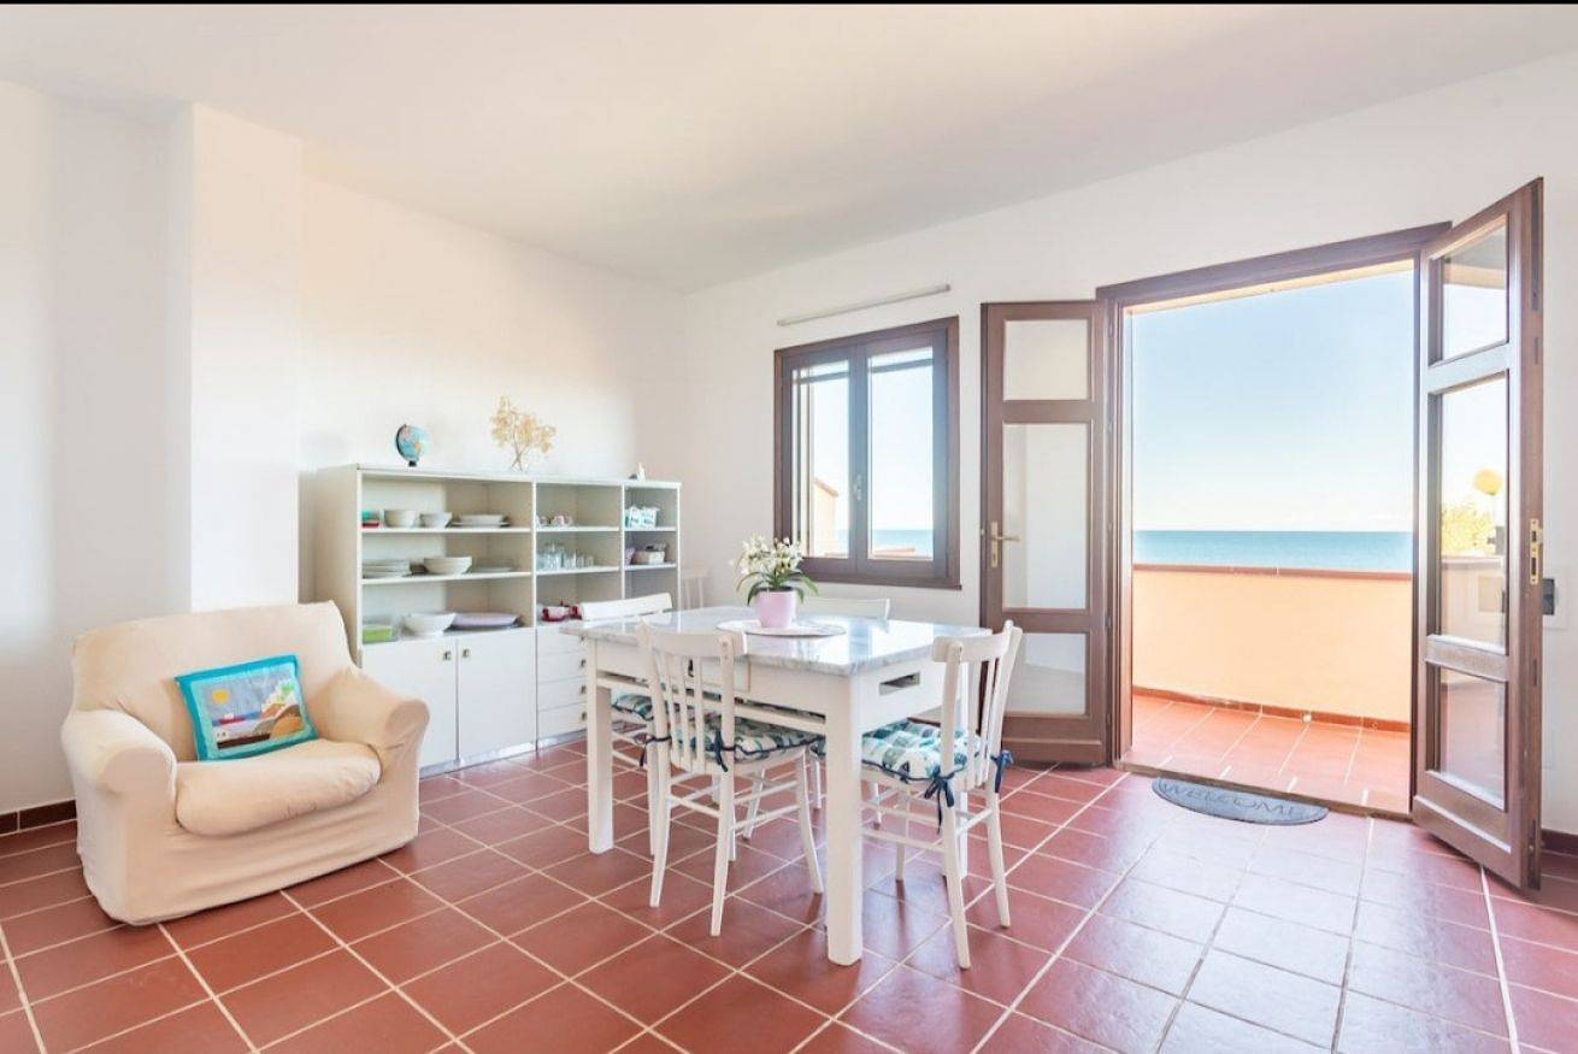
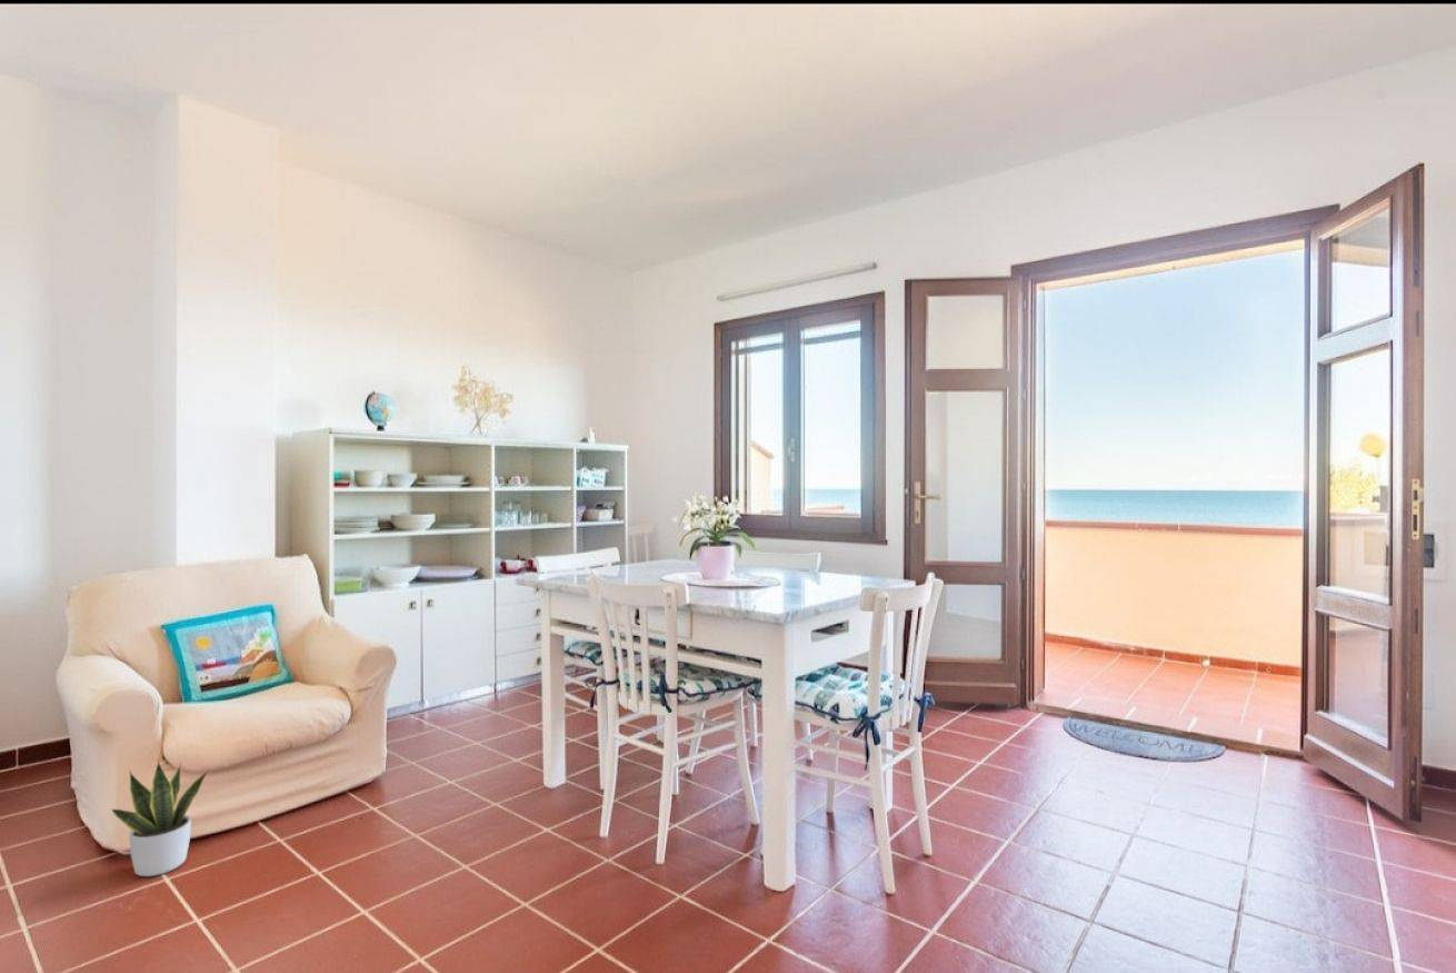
+ potted plant (162, 811)
